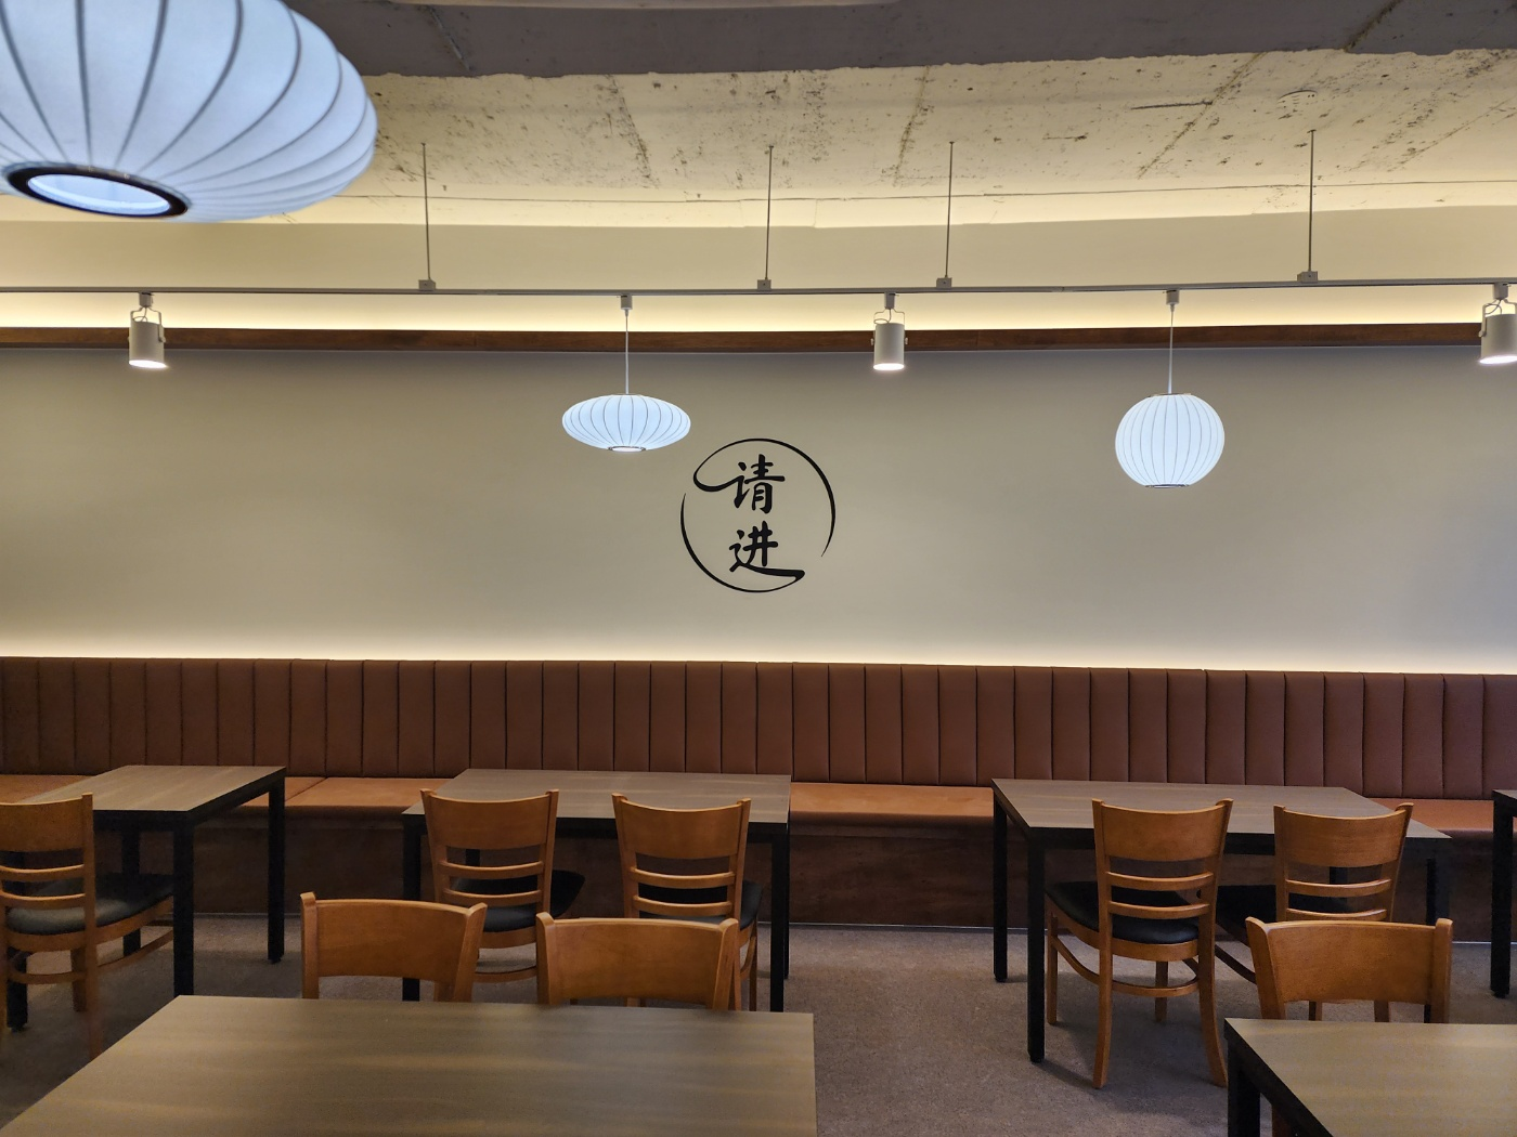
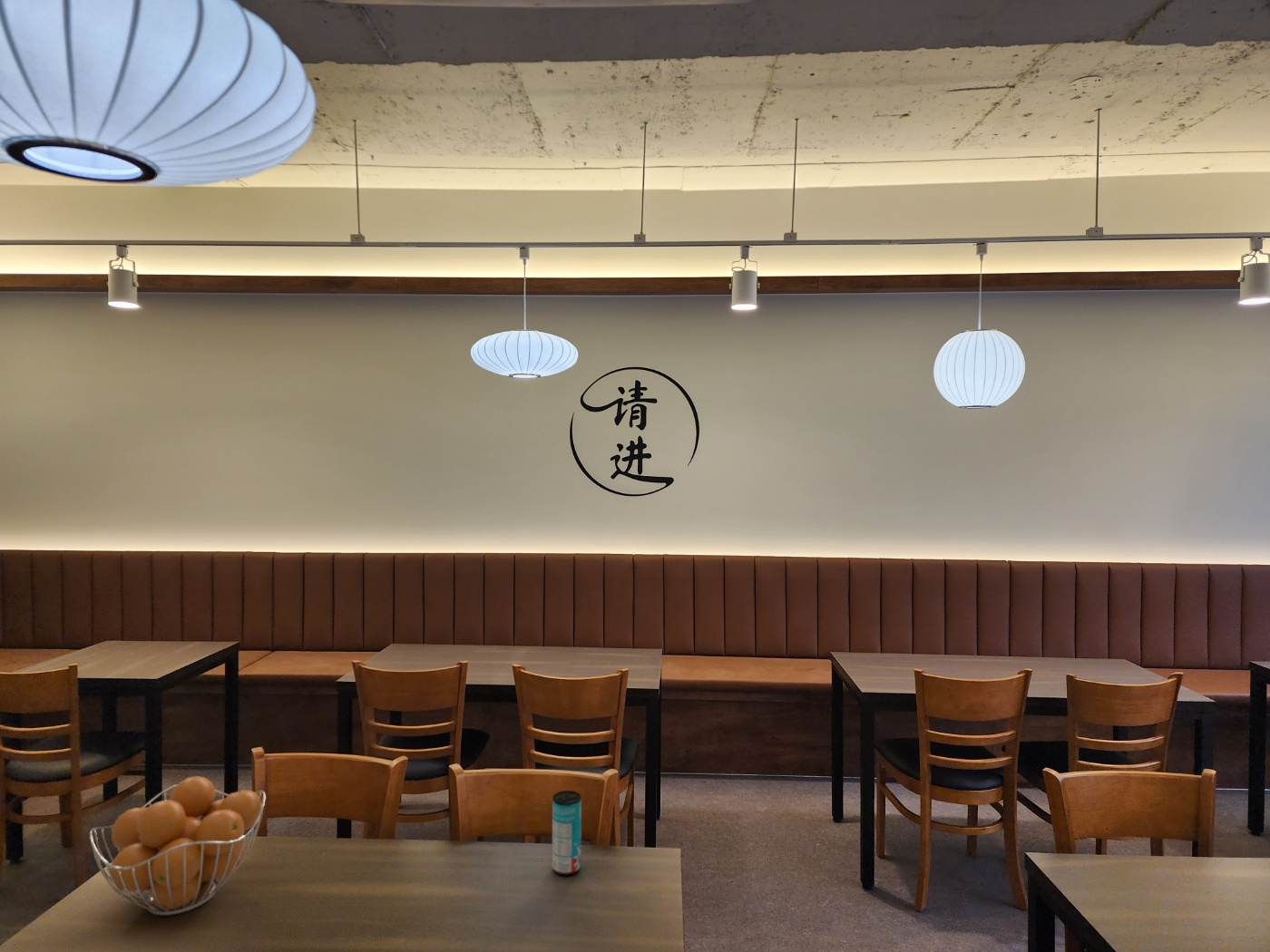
+ beverage can (566, 832)
+ fruit basket (182, 843)
